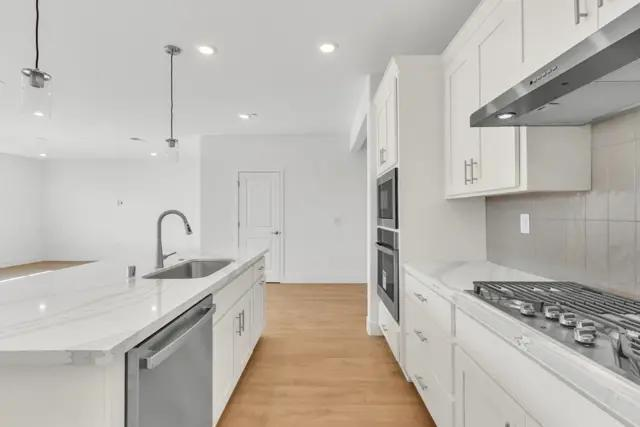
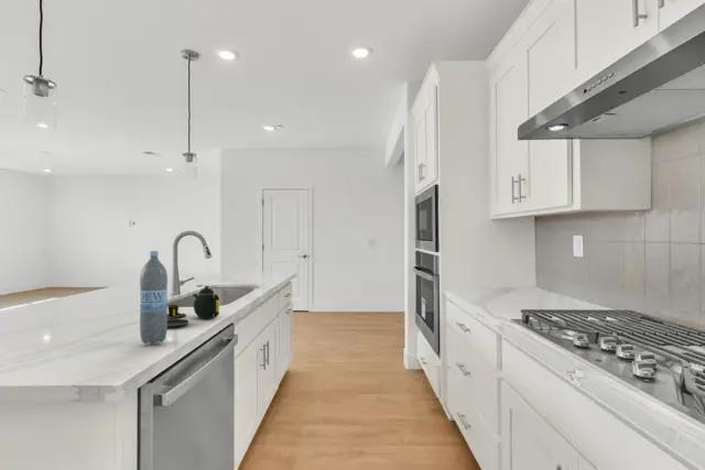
+ water bottle (153, 296)
+ teapot (177, 305)
